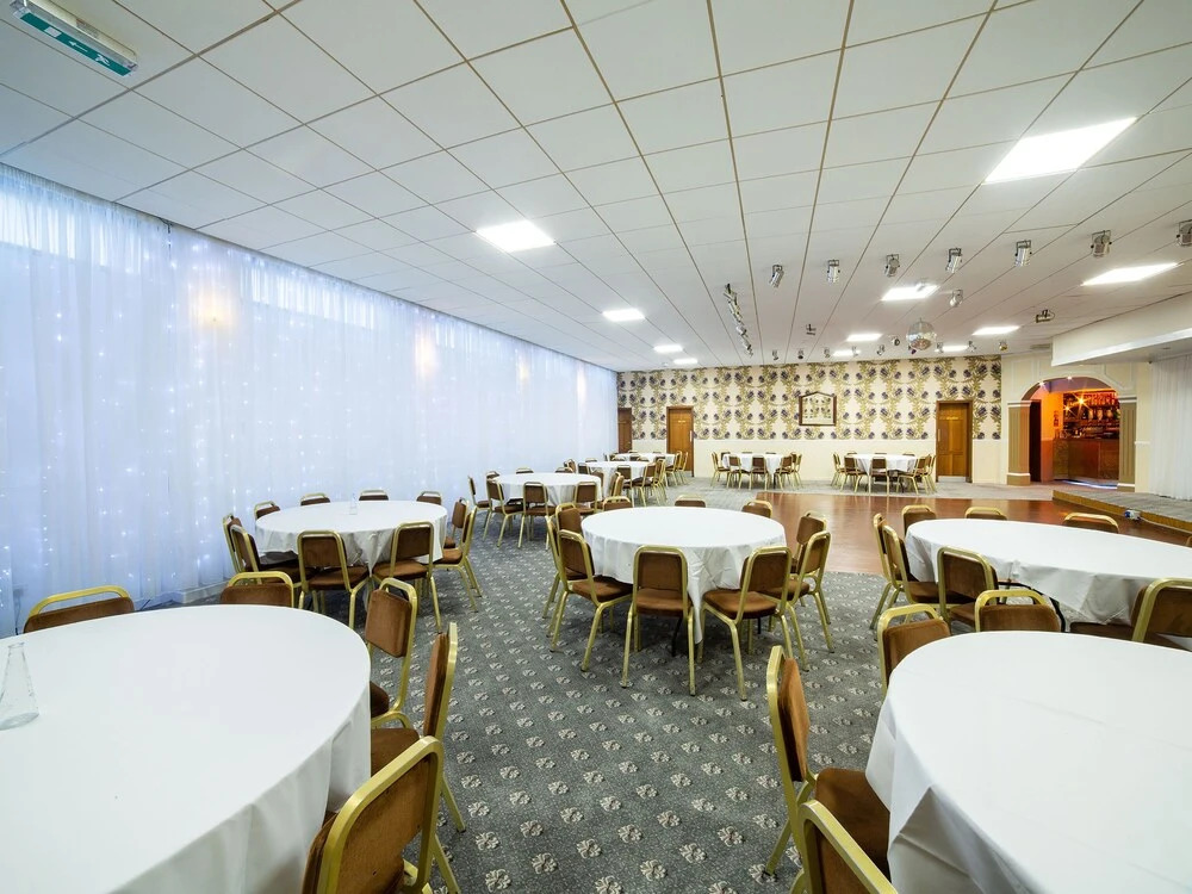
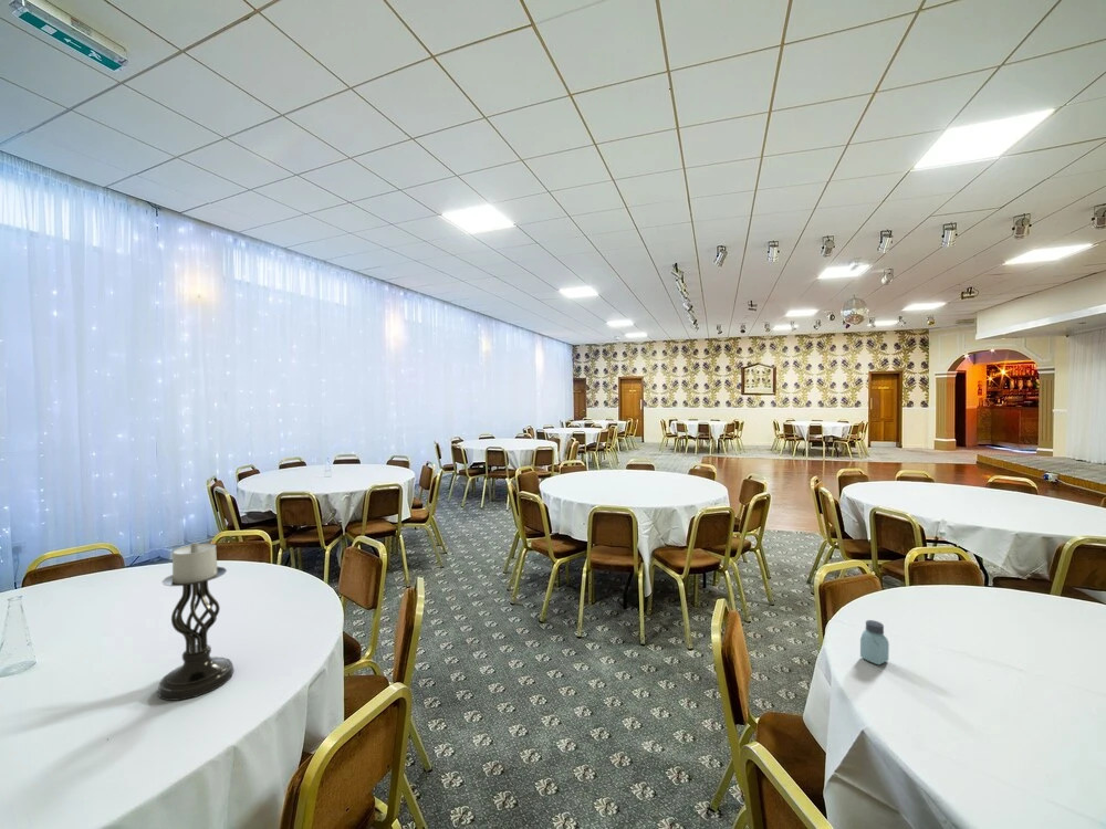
+ saltshaker (874, 641)
+ candle holder (195, 612)
